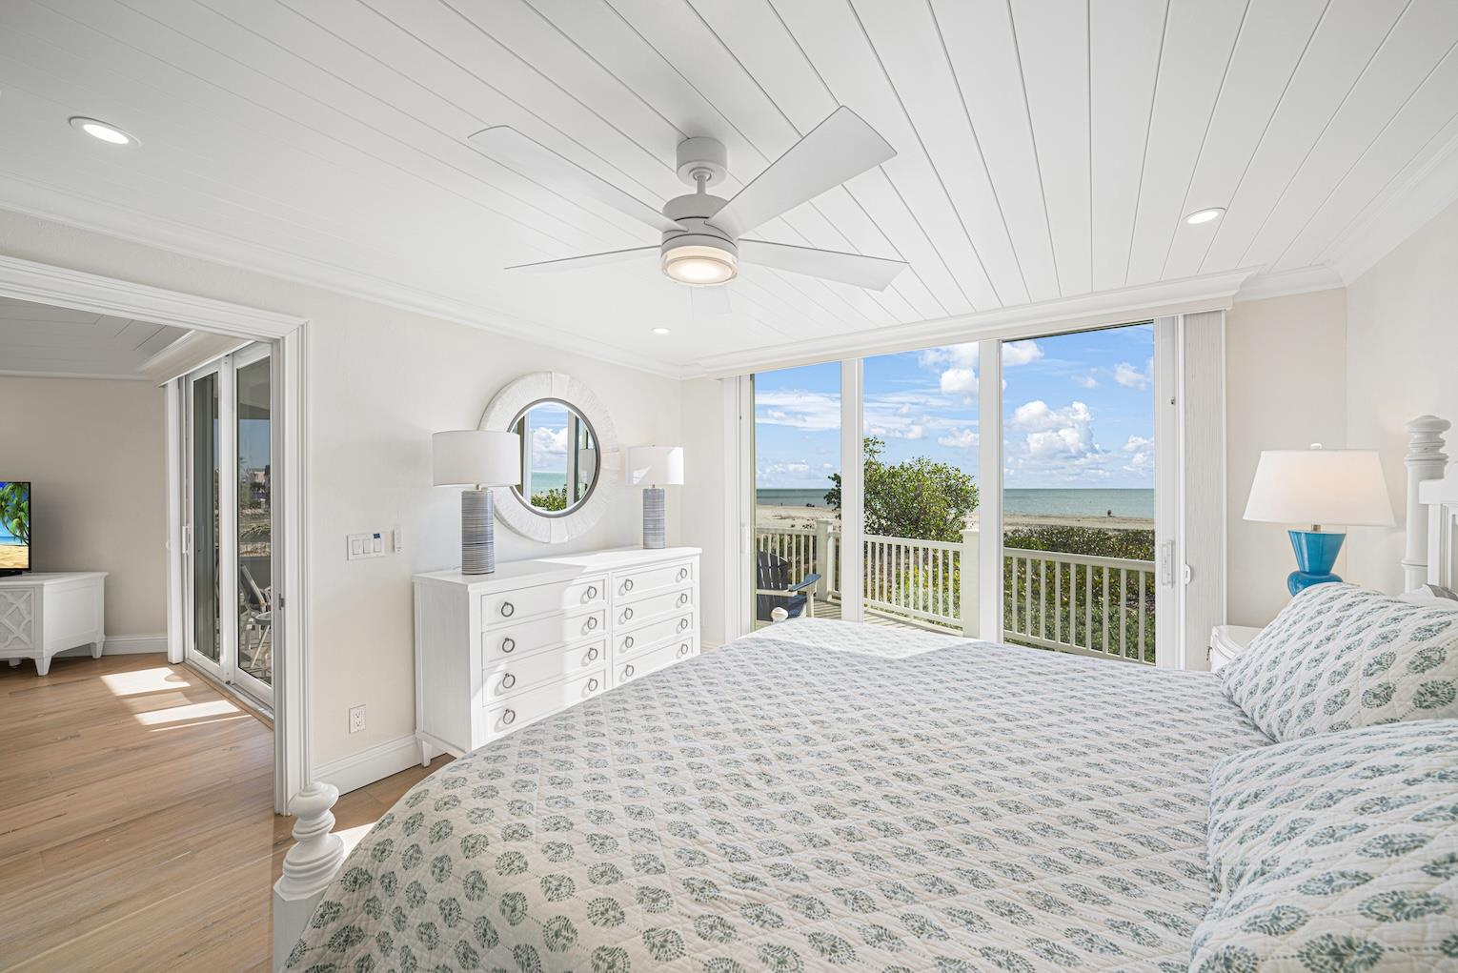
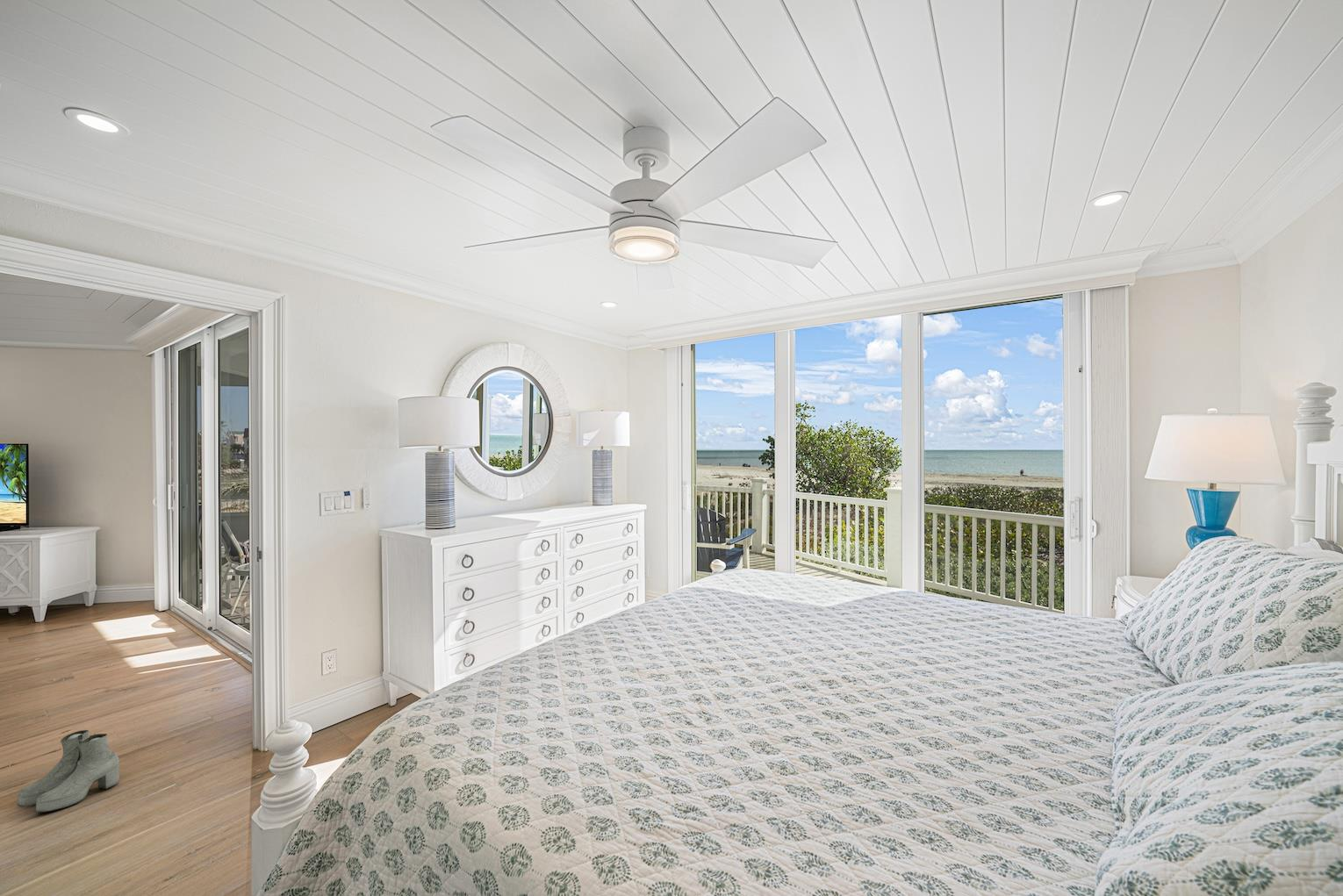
+ boots (70, 767)
